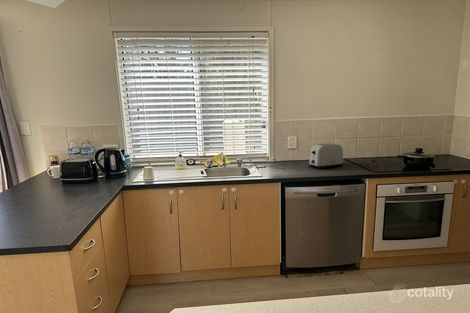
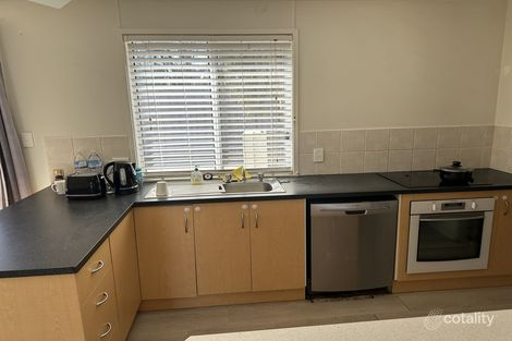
- toaster (325, 155)
